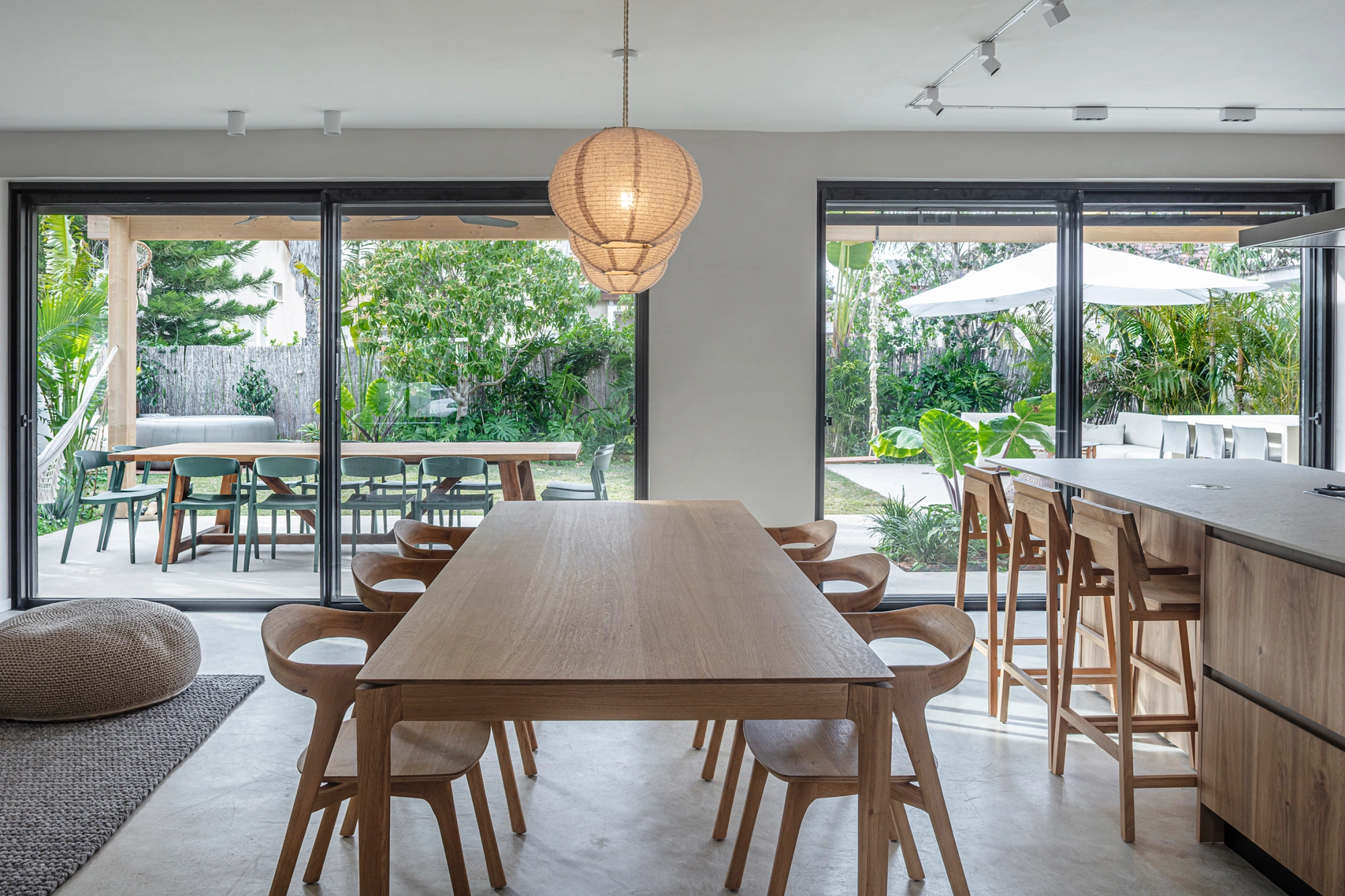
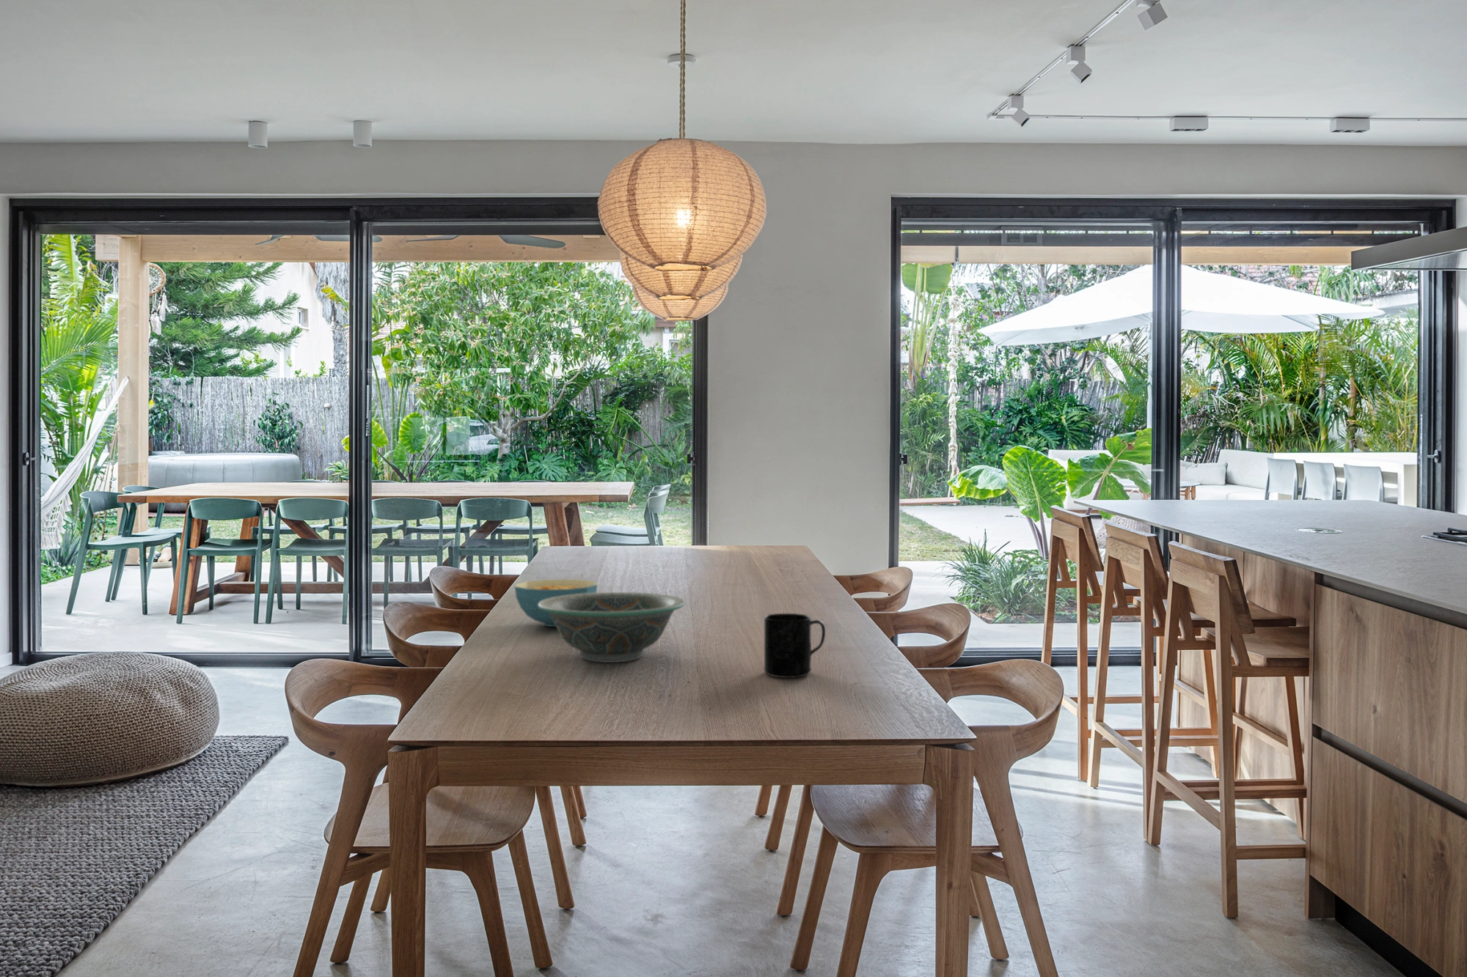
+ decorative bowl (612, 629)
+ mug (794, 646)
+ cereal bowl (554, 596)
